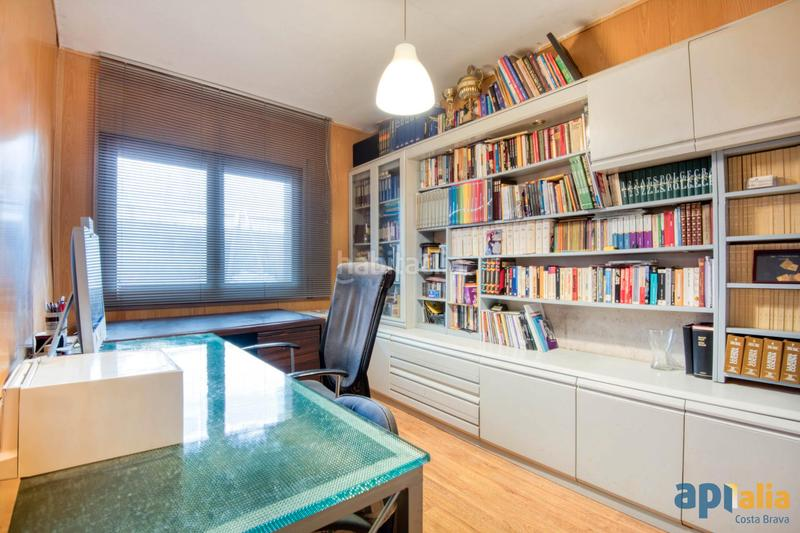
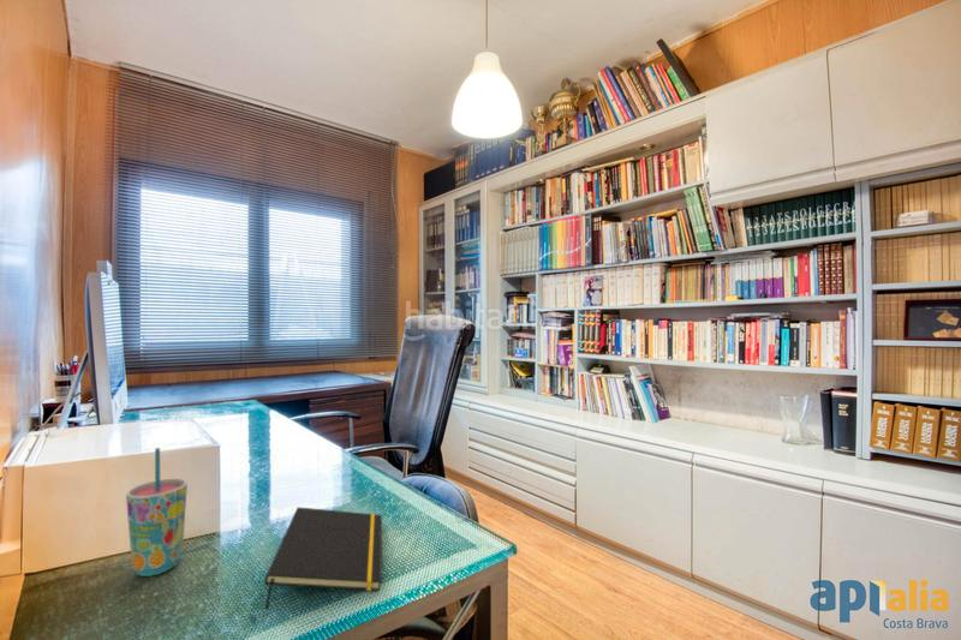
+ notepad (333, 543)
+ cup (157, 507)
